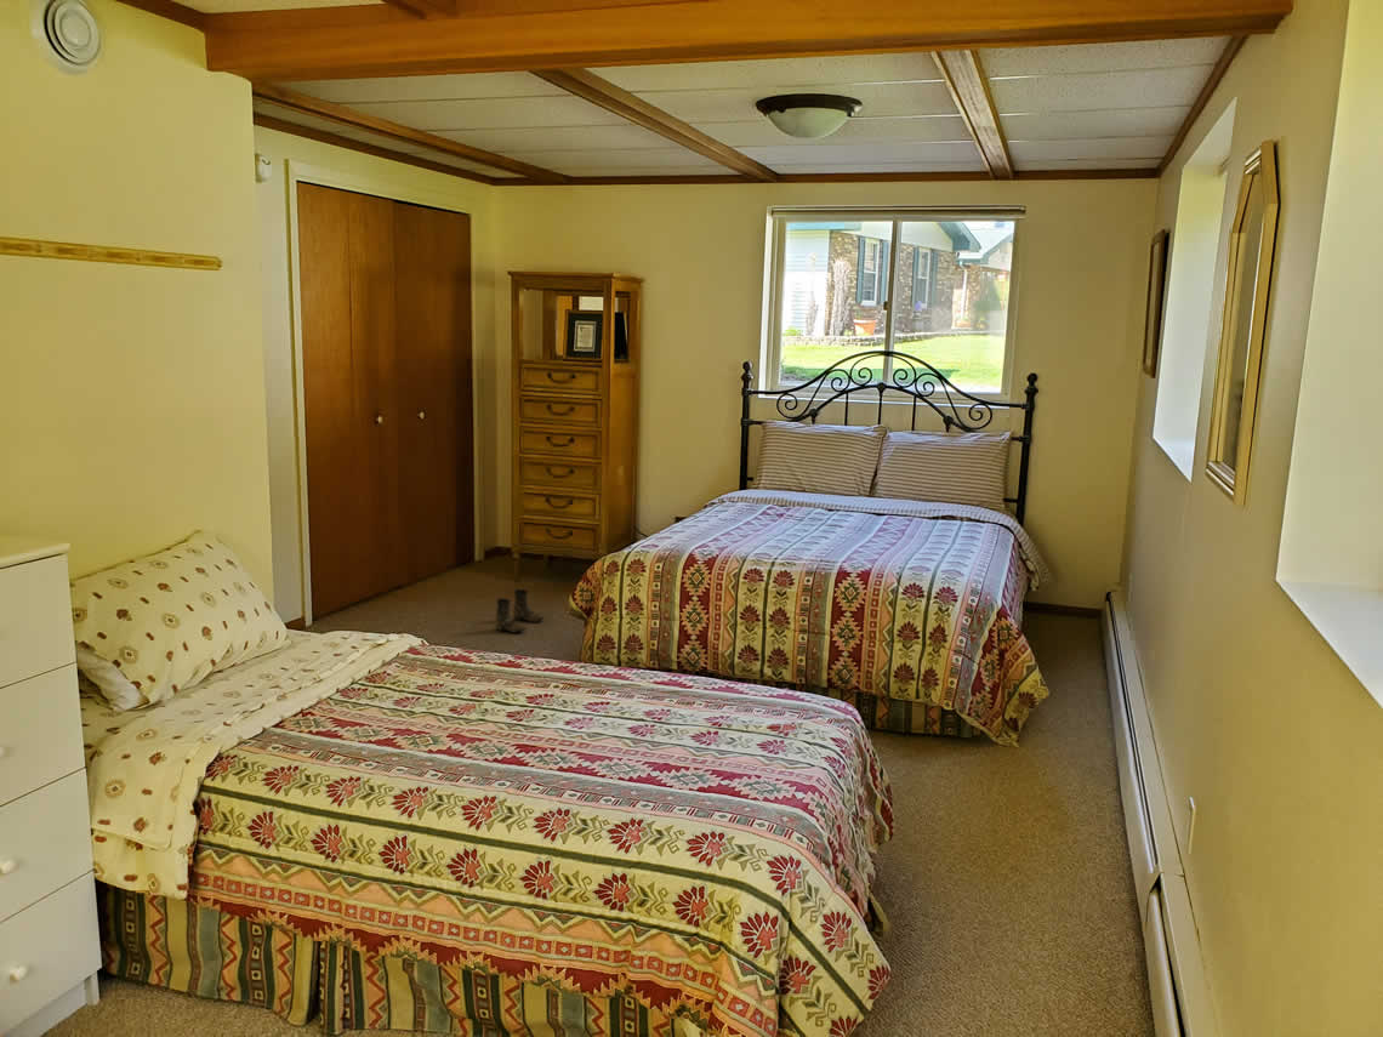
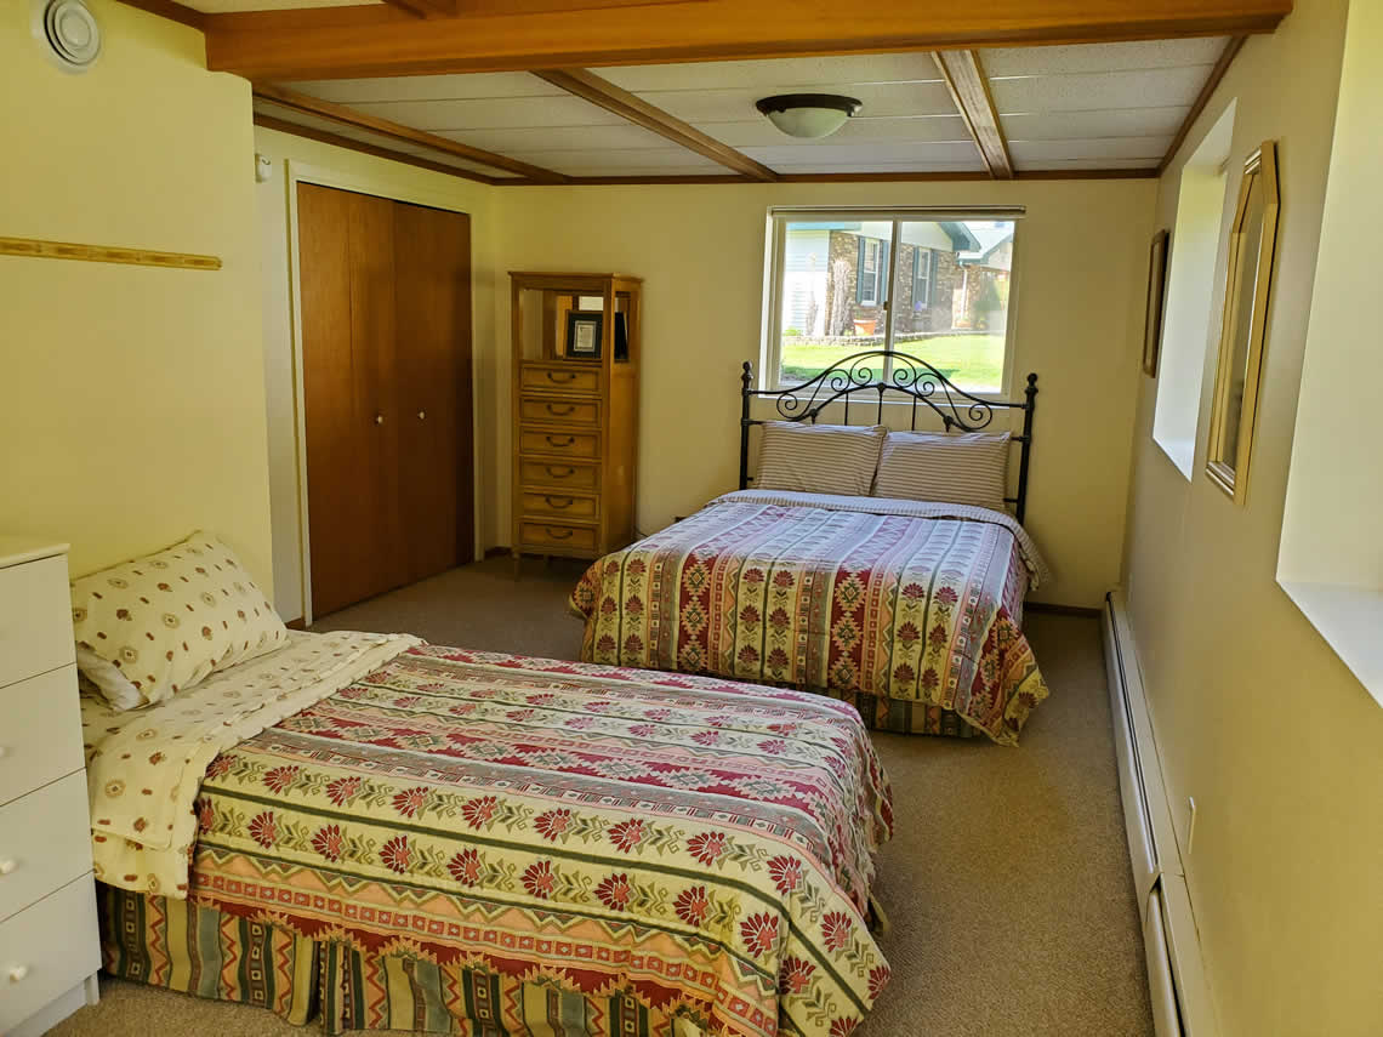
- boots (519, 610)
